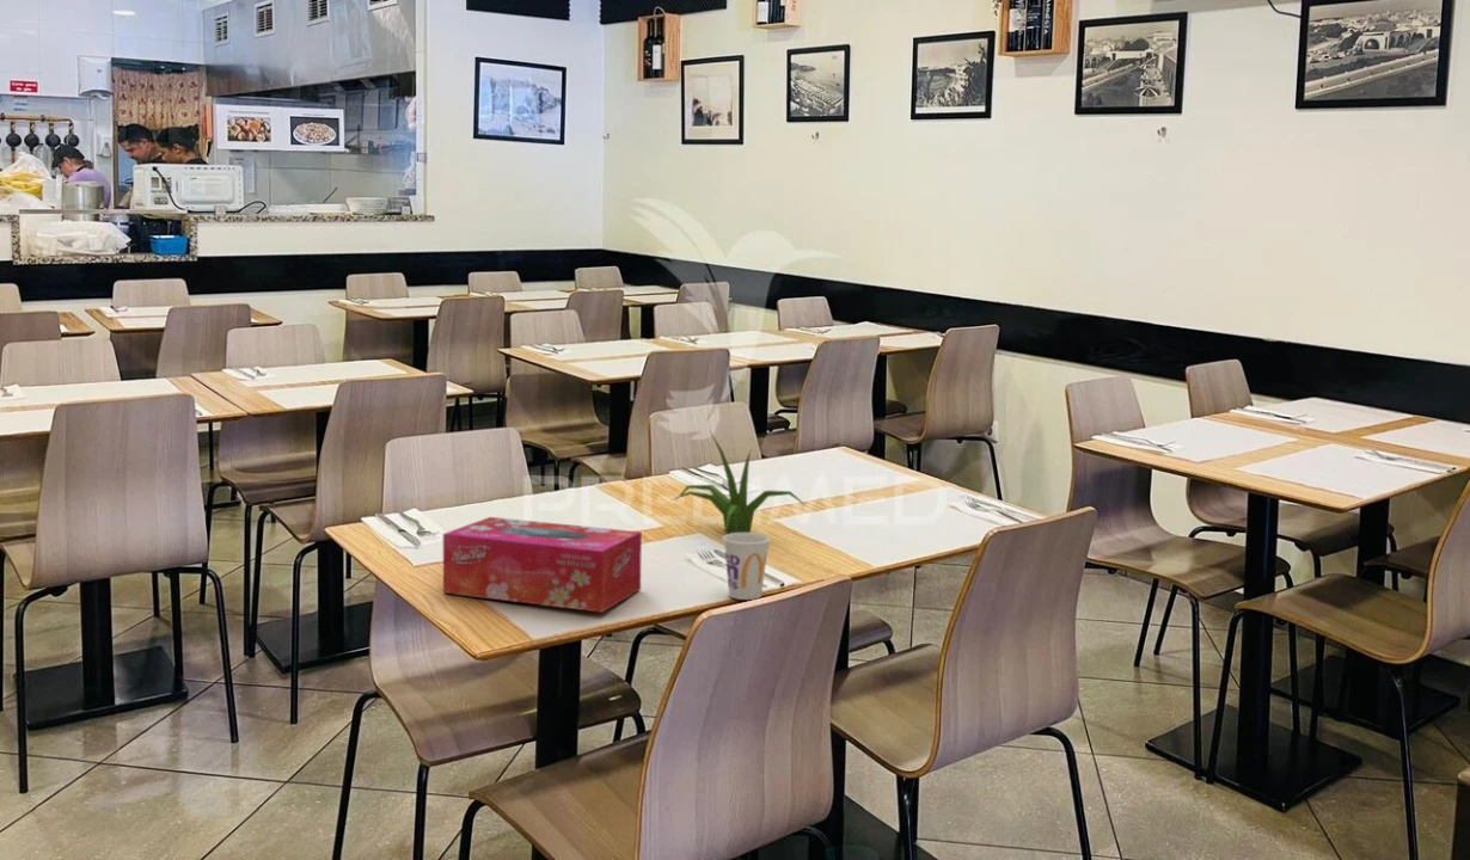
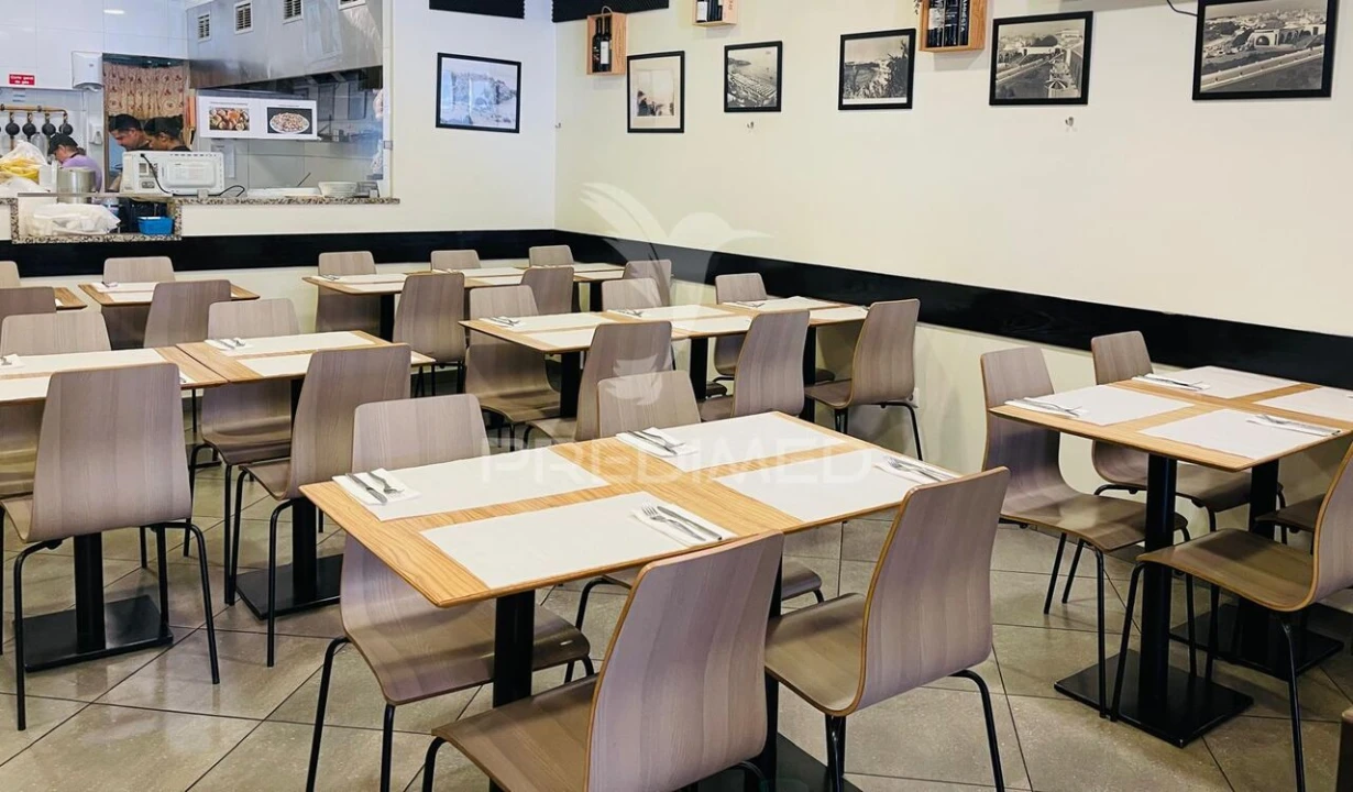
- plant (728, 483)
- tissue box (543, 561)
- cup (746, 566)
